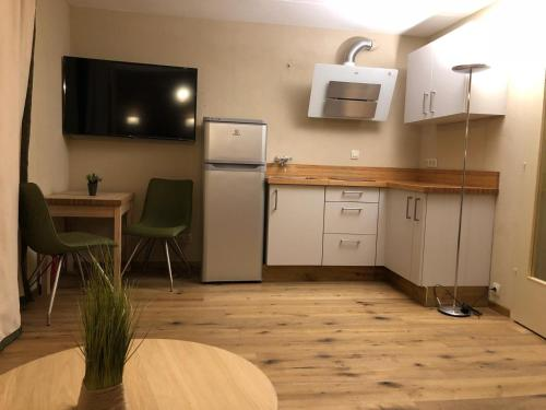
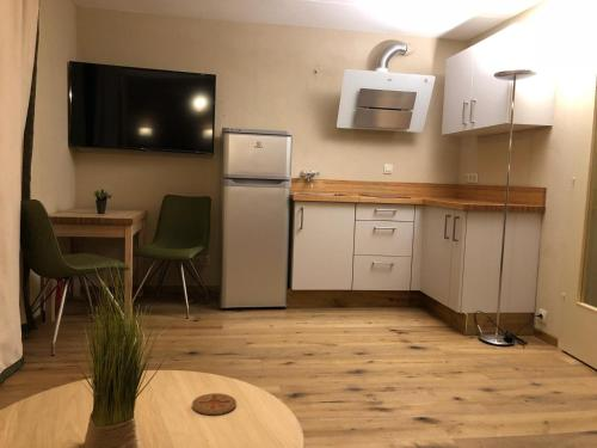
+ coaster (214, 403)
